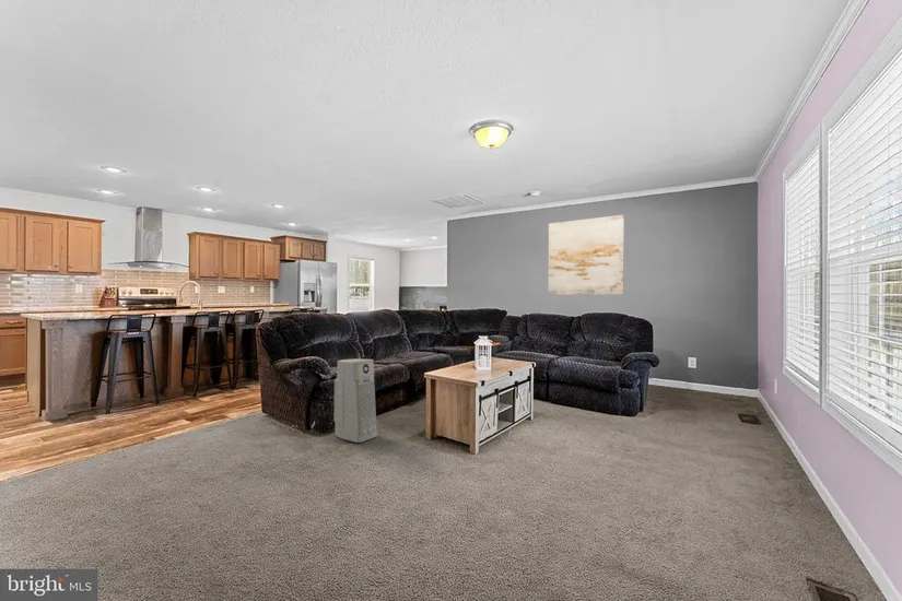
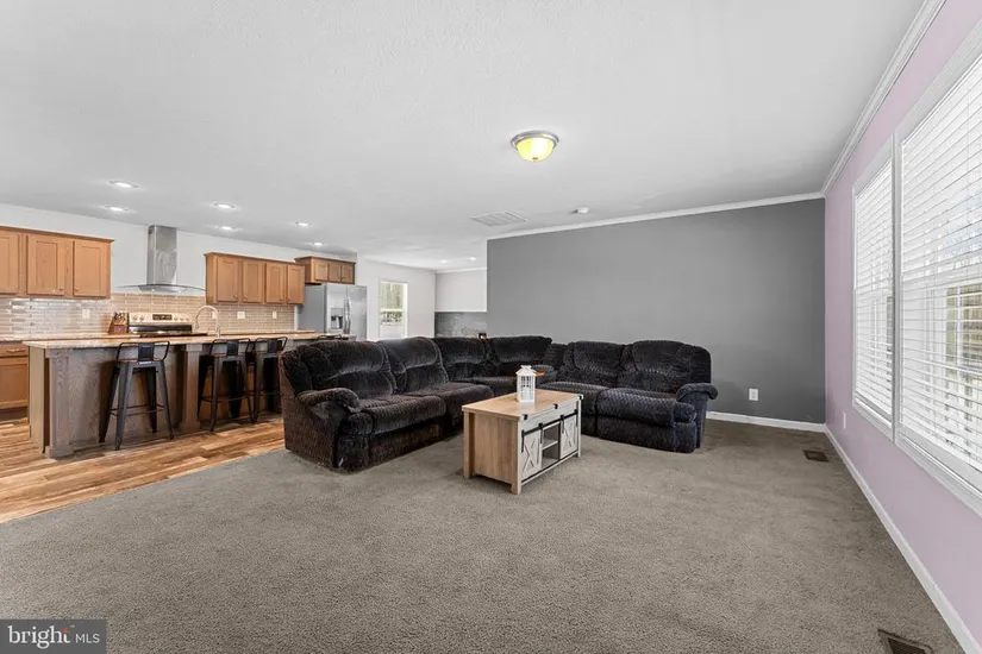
- air purifier (354, 397)
- wall art (584, 257)
